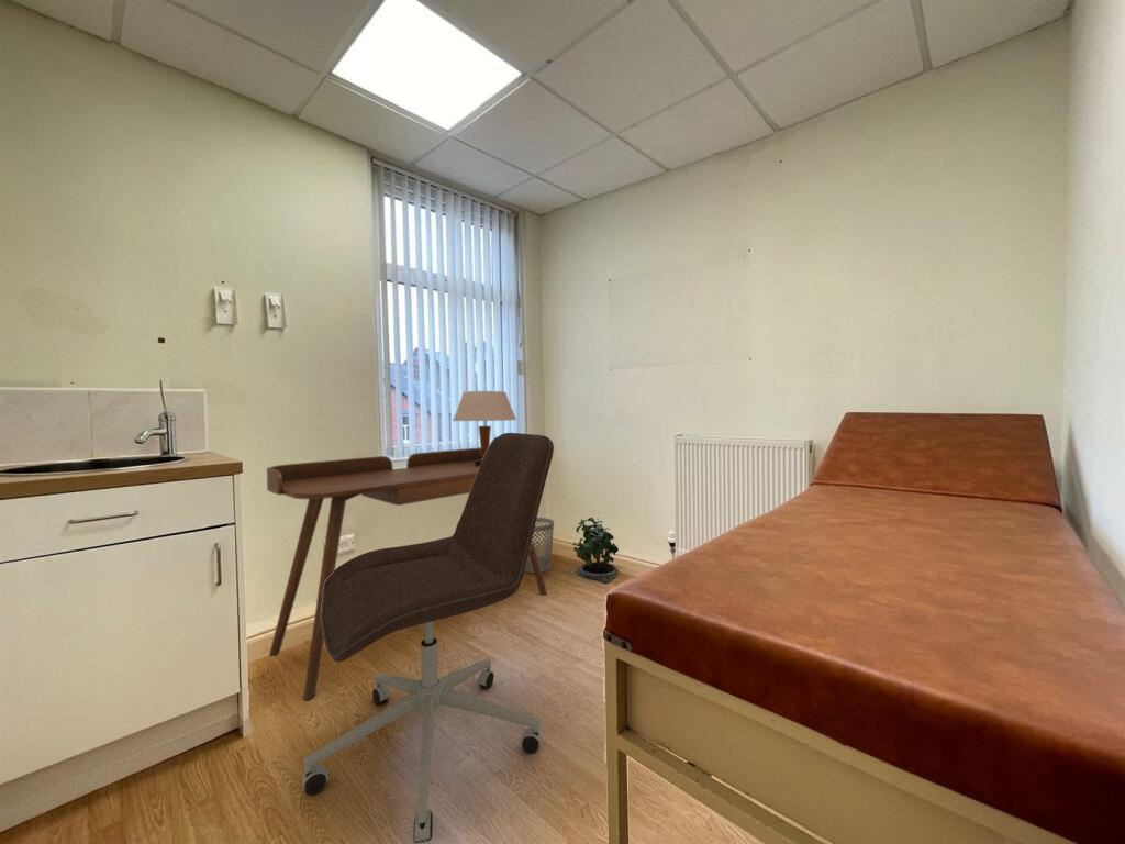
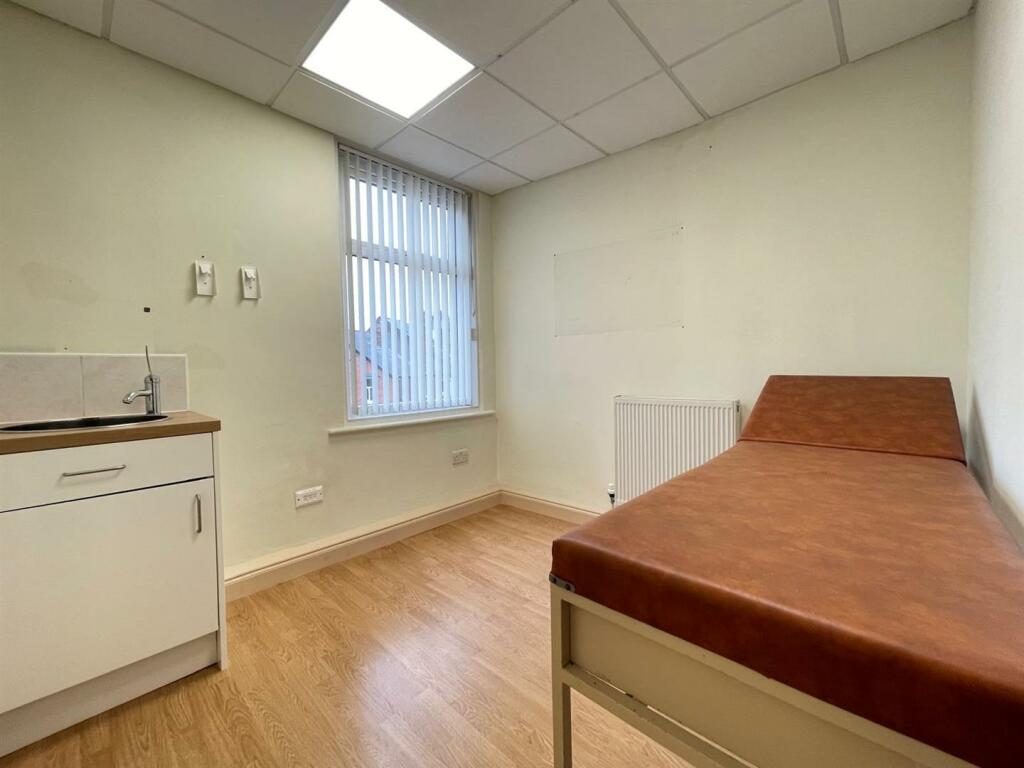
- desk (419, 501)
- potted plant (595, 544)
- wastebasket (535, 544)
- office chair (430, 591)
- table lamp (484, 427)
